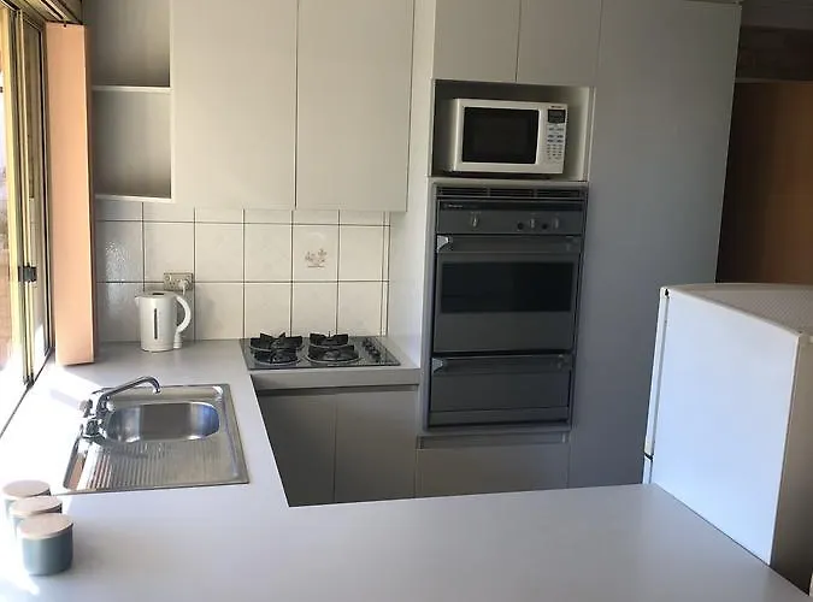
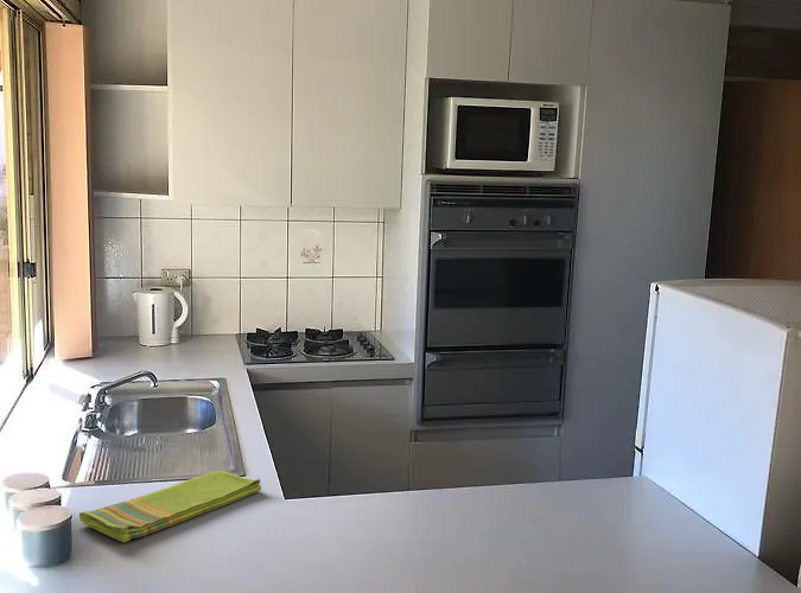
+ dish towel (174, 499)
